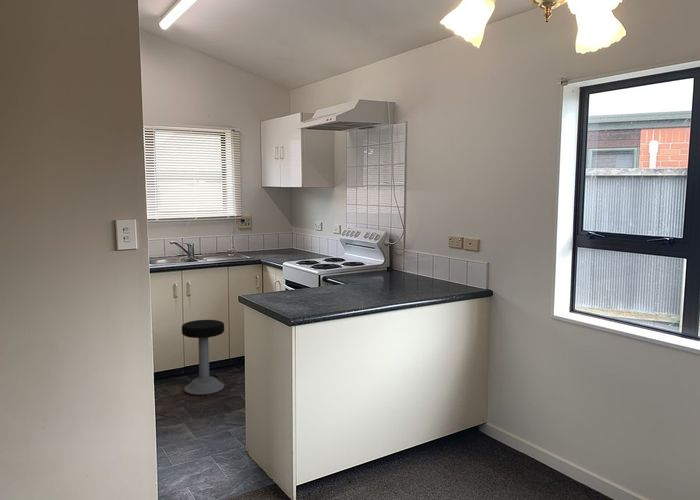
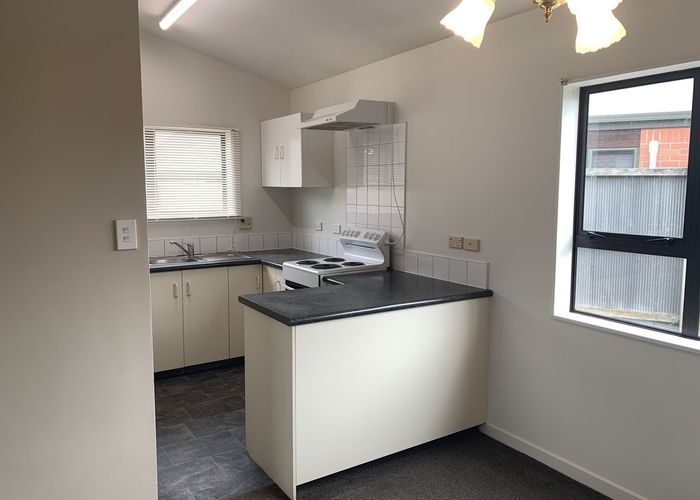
- stool (203, 356)
